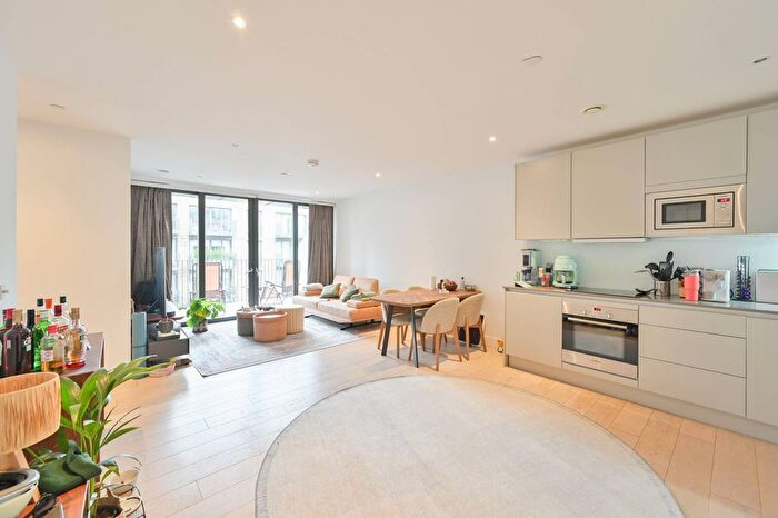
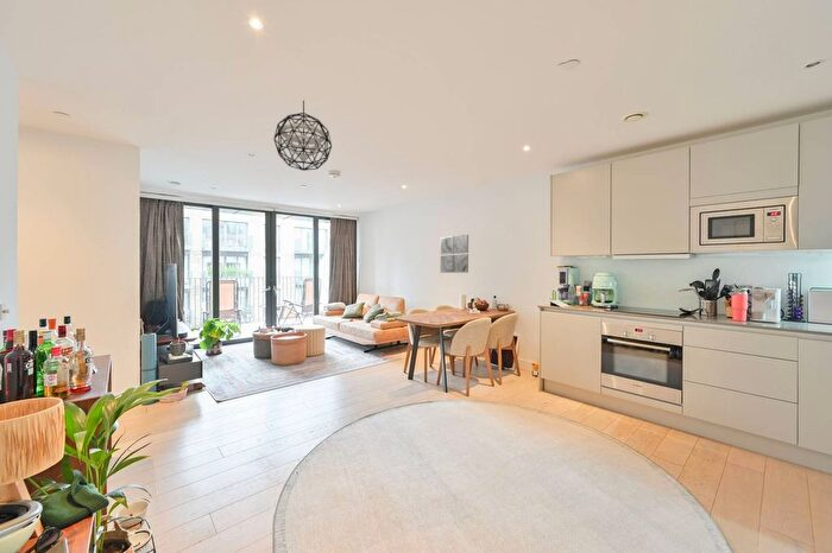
+ pendant light (303, 135)
+ wall art (453, 253)
